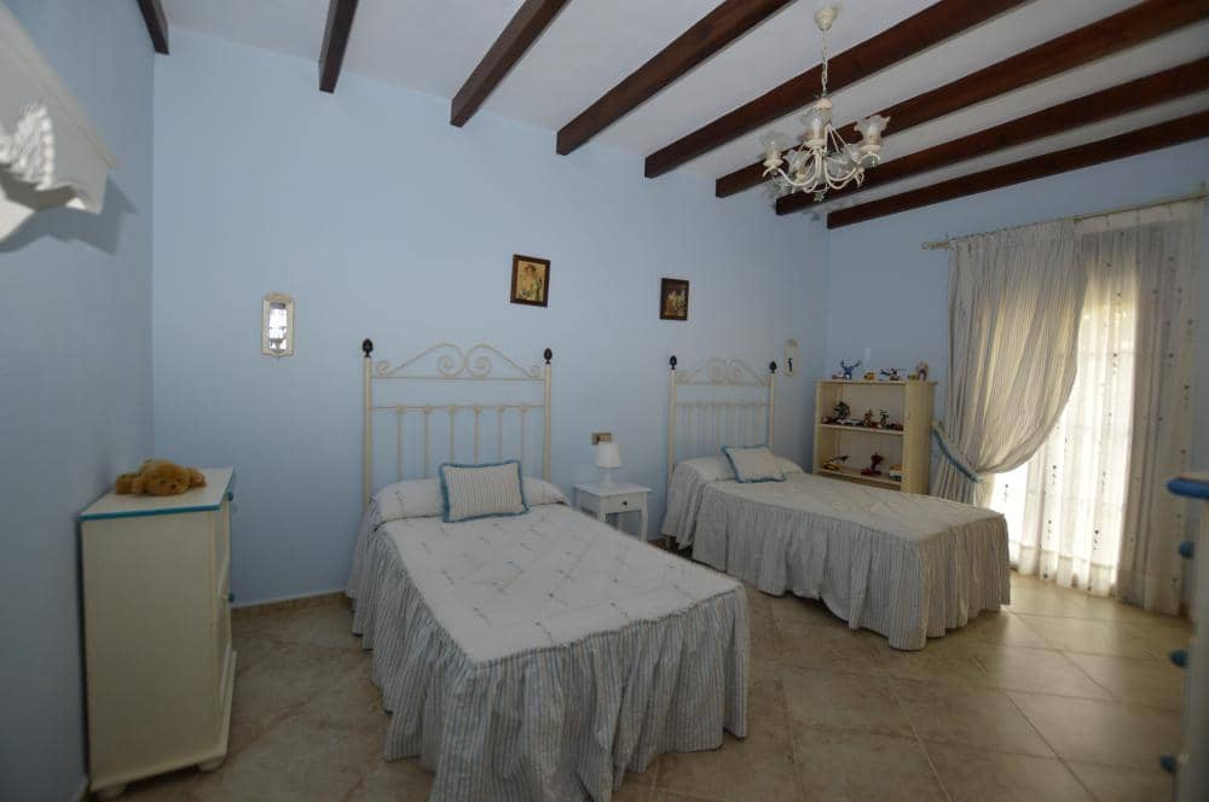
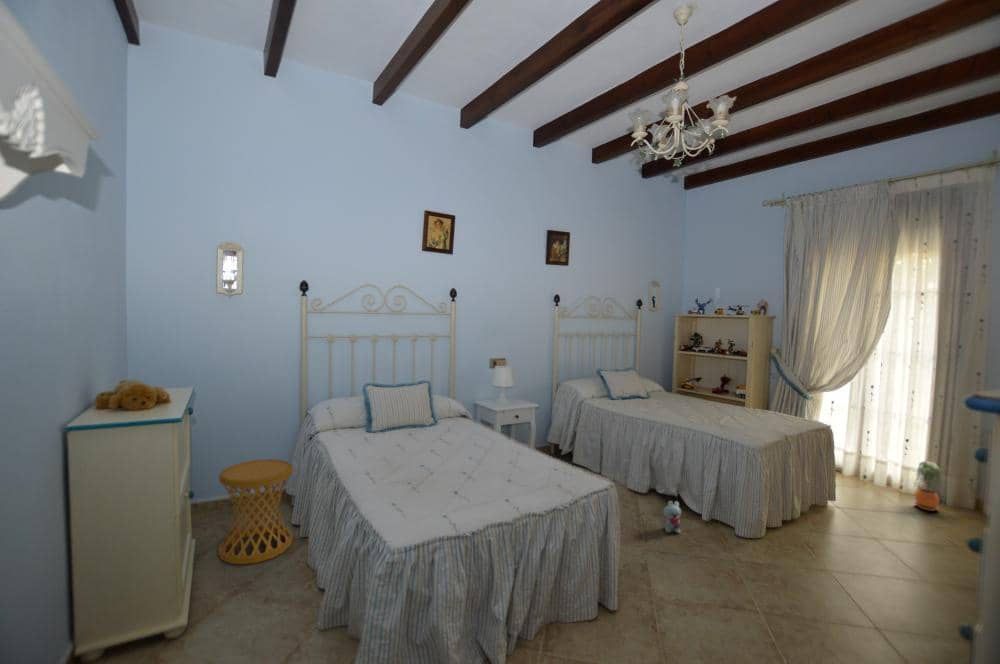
+ plush toy (672, 516)
+ potted plant (927, 484)
+ side table (257, 507)
